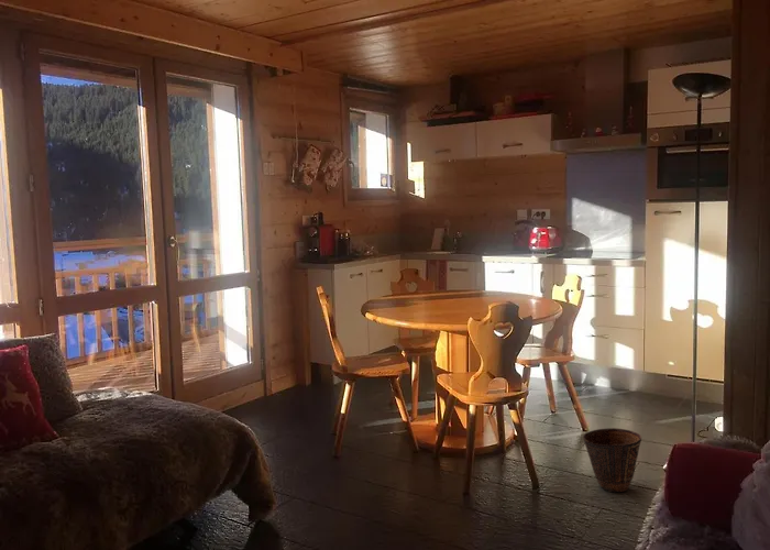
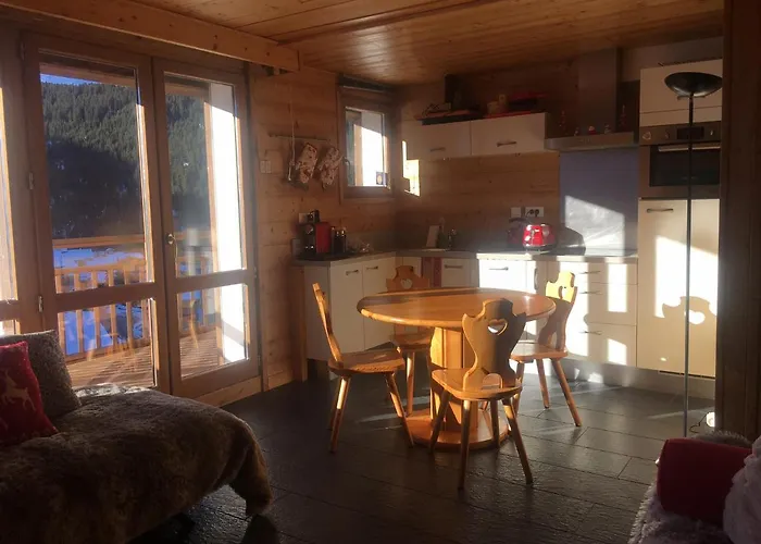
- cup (612, 461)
